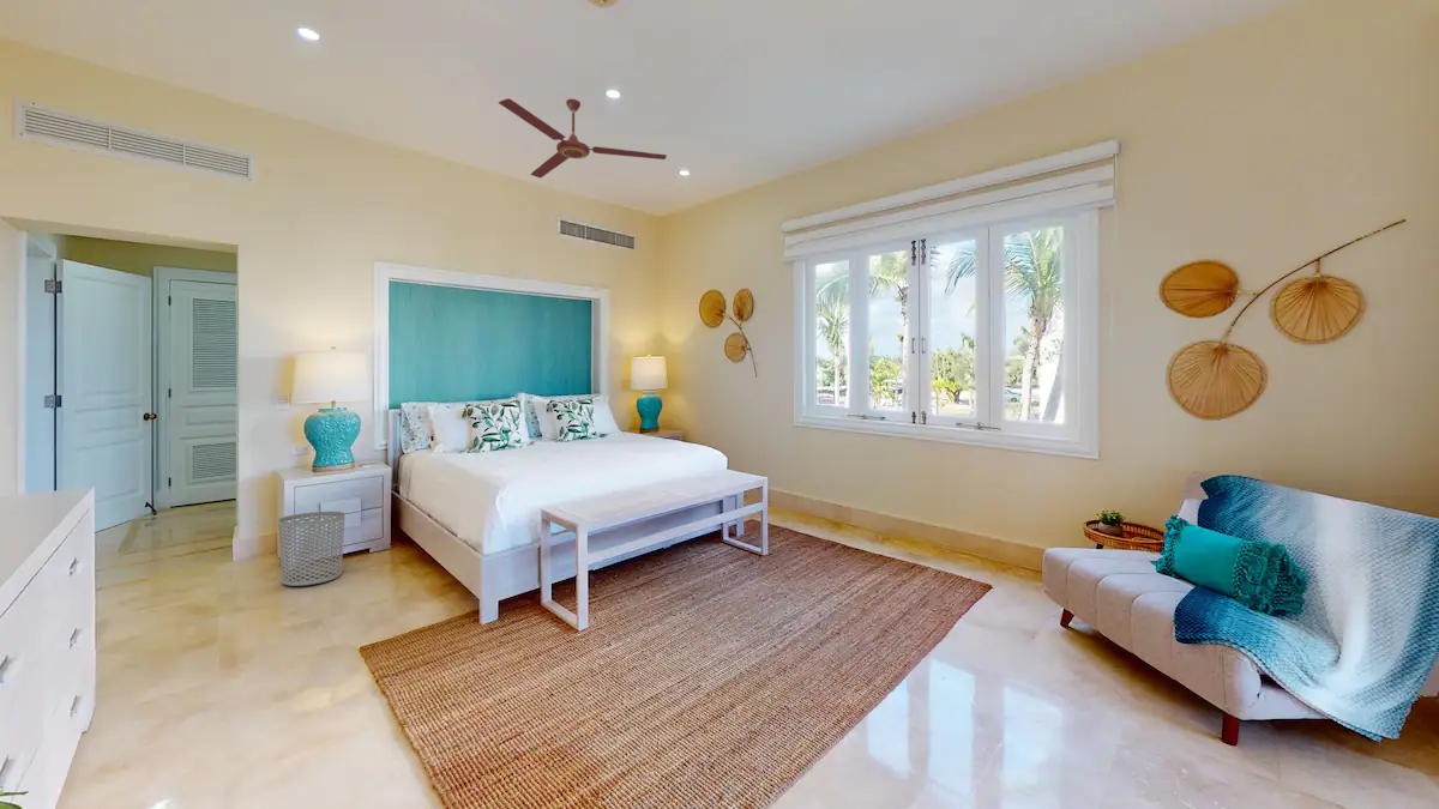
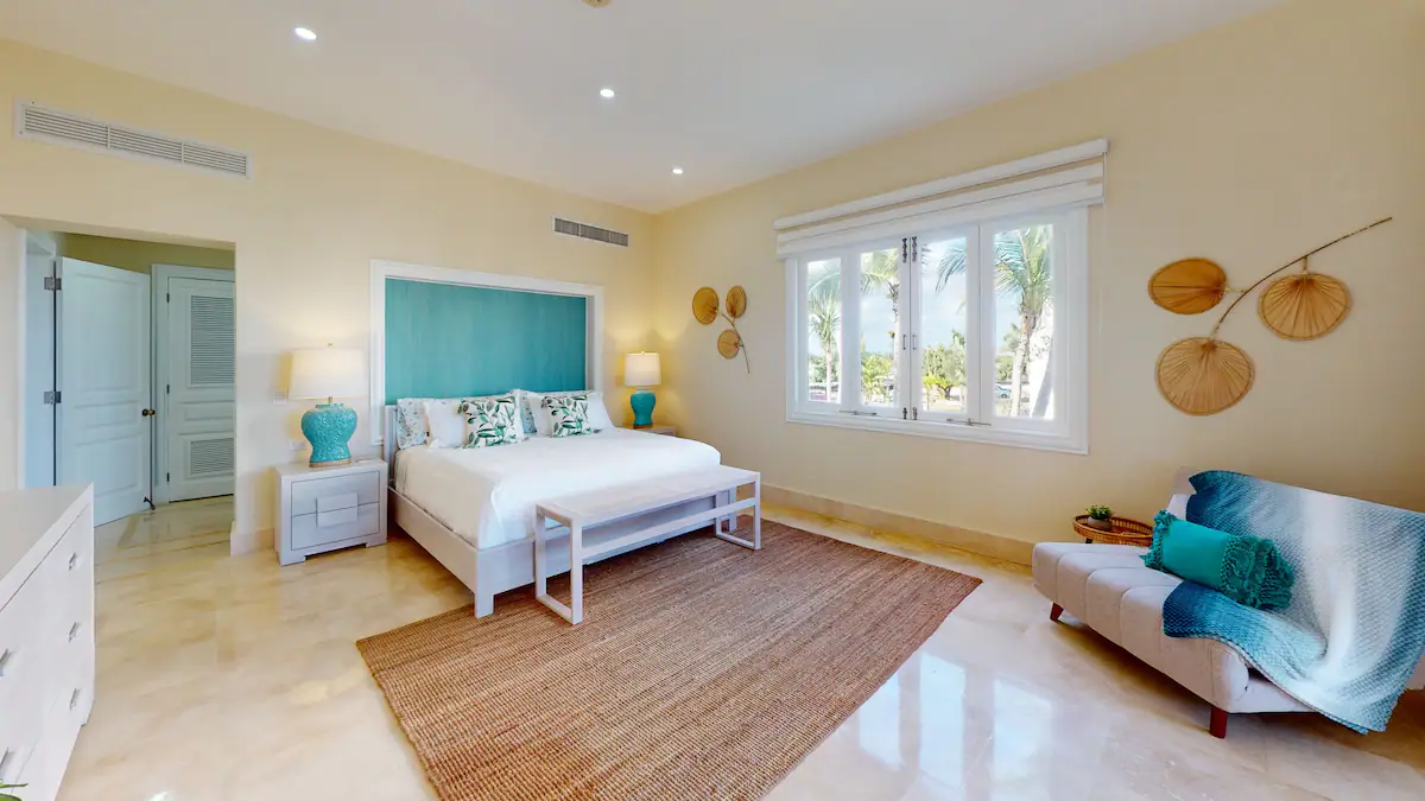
- waste bin (312, 547)
- ceiling fan (584, 144)
